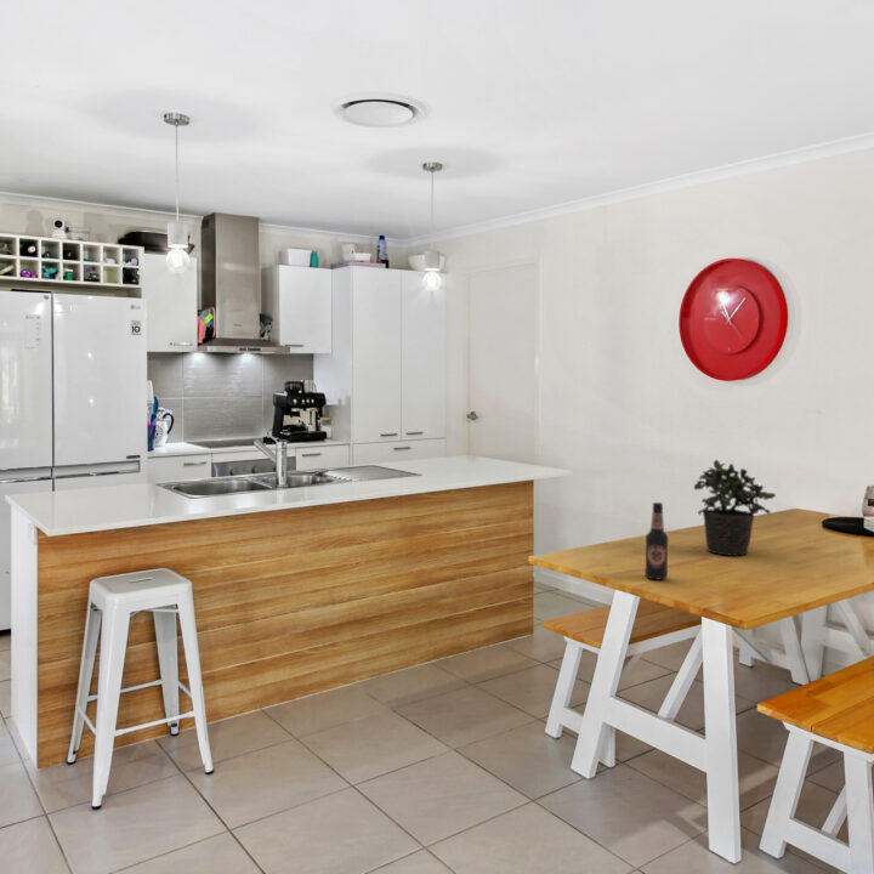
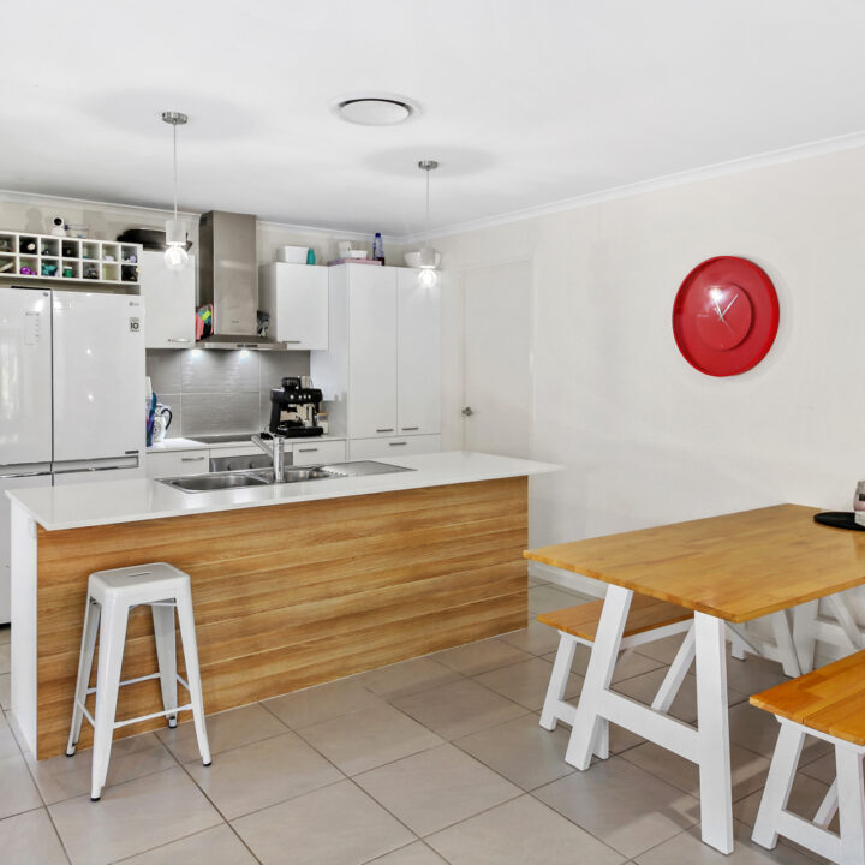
- potted plant (725, 505)
- bottle (657, 540)
